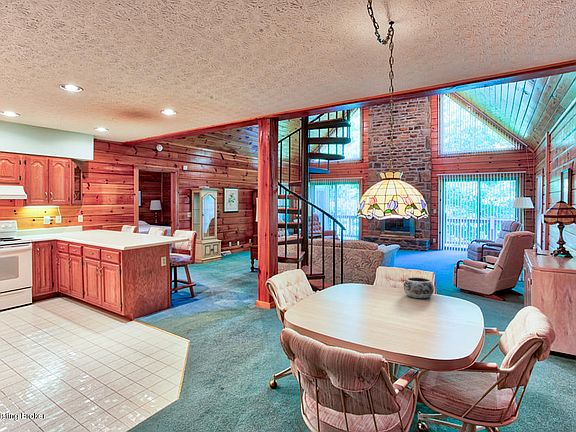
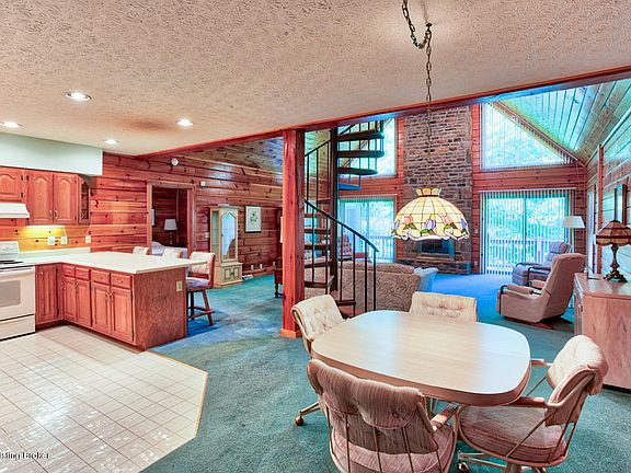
- decorative bowl (418, 287)
